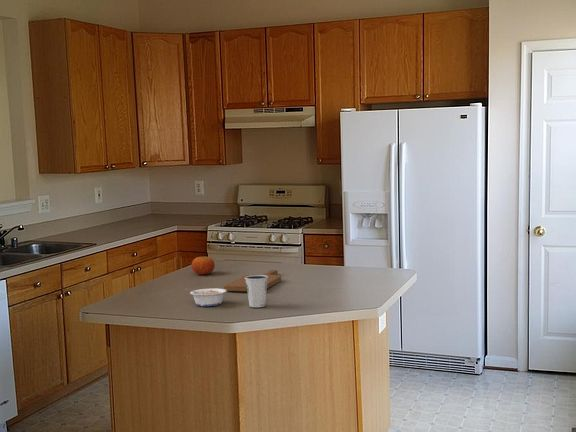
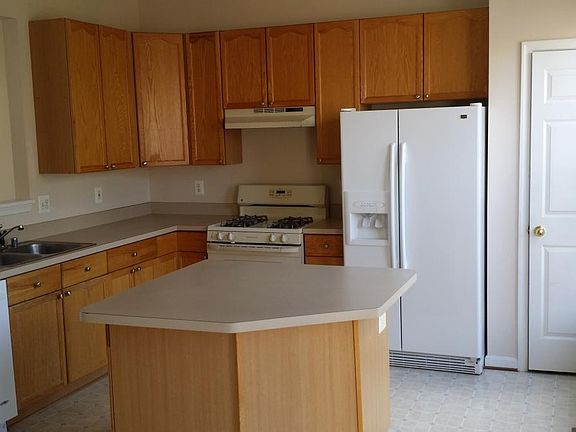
- legume (207, 296)
- cutting board (259, 274)
- fruit (203, 265)
- dixie cup (256, 291)
